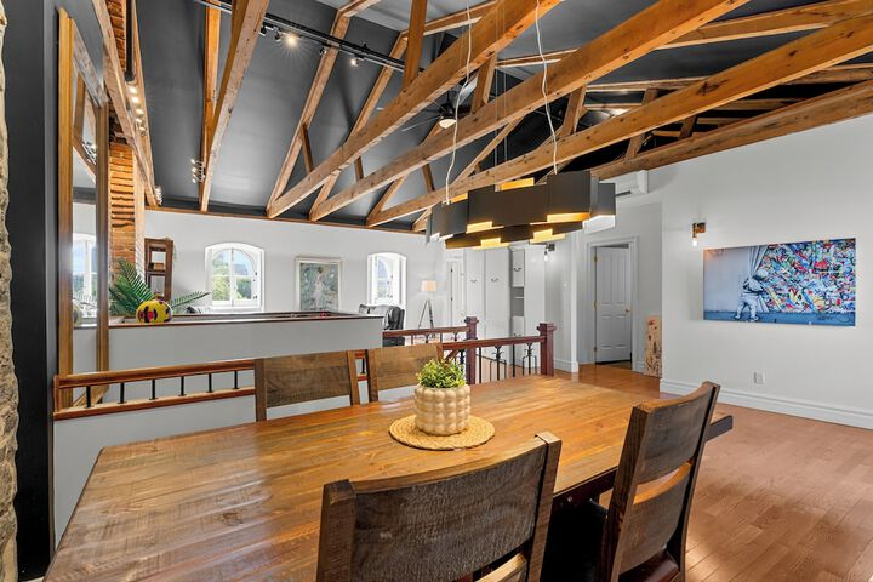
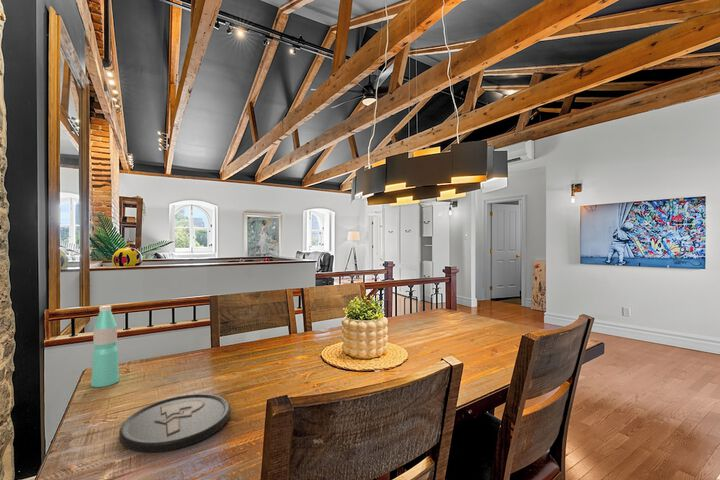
+ water bottle (105, 344)
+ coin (178, 419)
